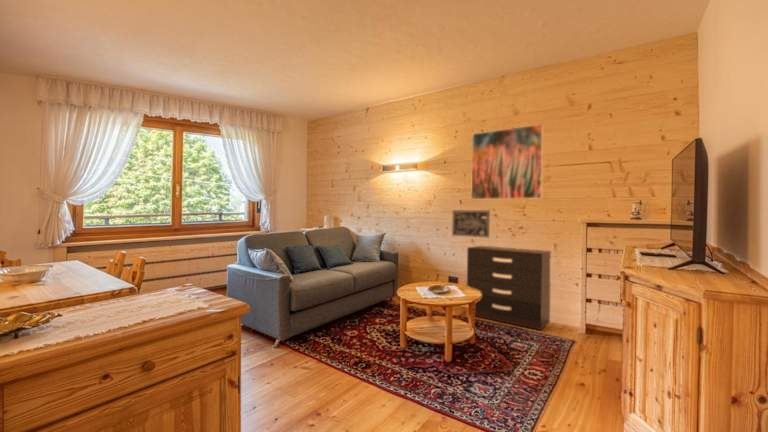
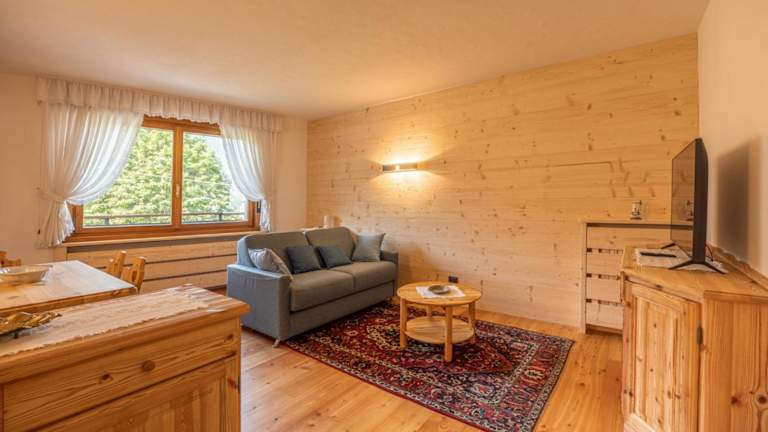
- wall art (470, 223)
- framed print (505, 164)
- dresser (506, 283)
